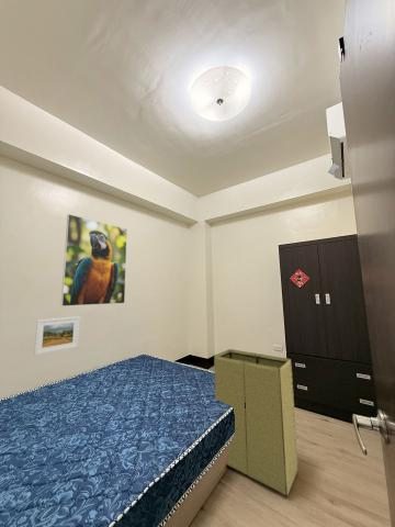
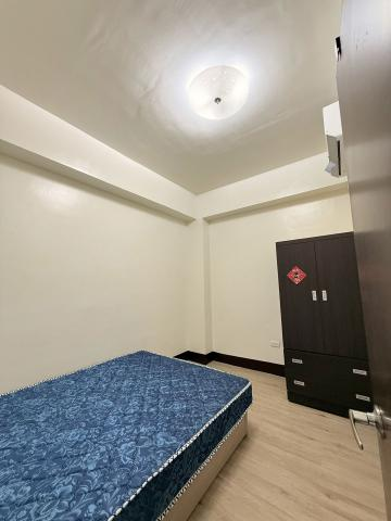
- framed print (98, 262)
- laundry hamper (252, 410)
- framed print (58, 334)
